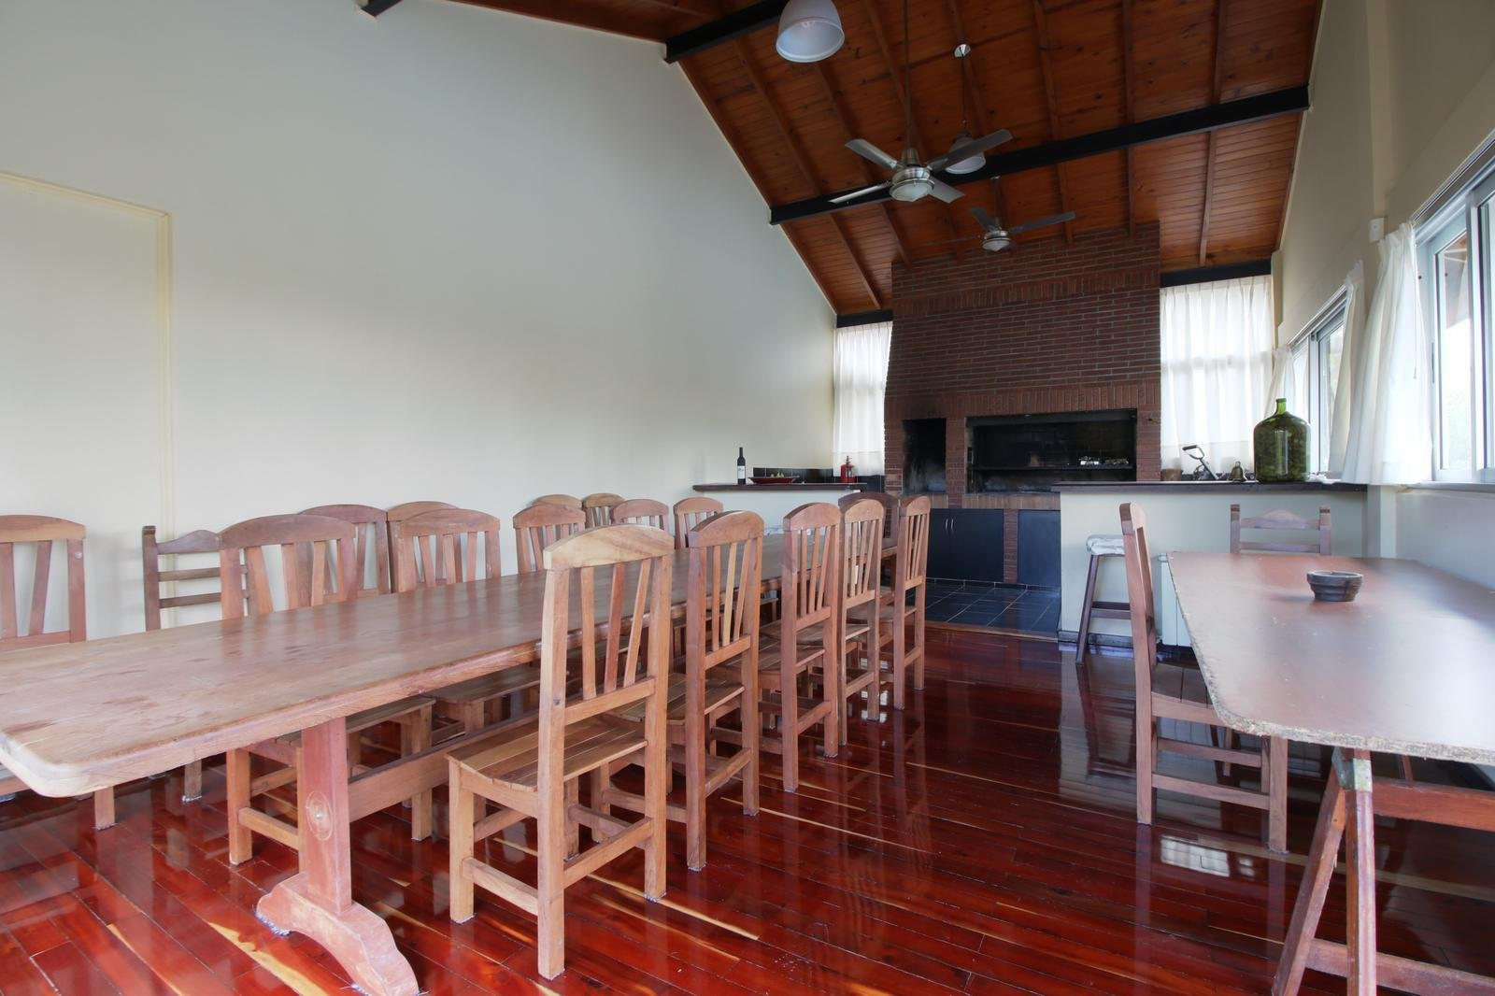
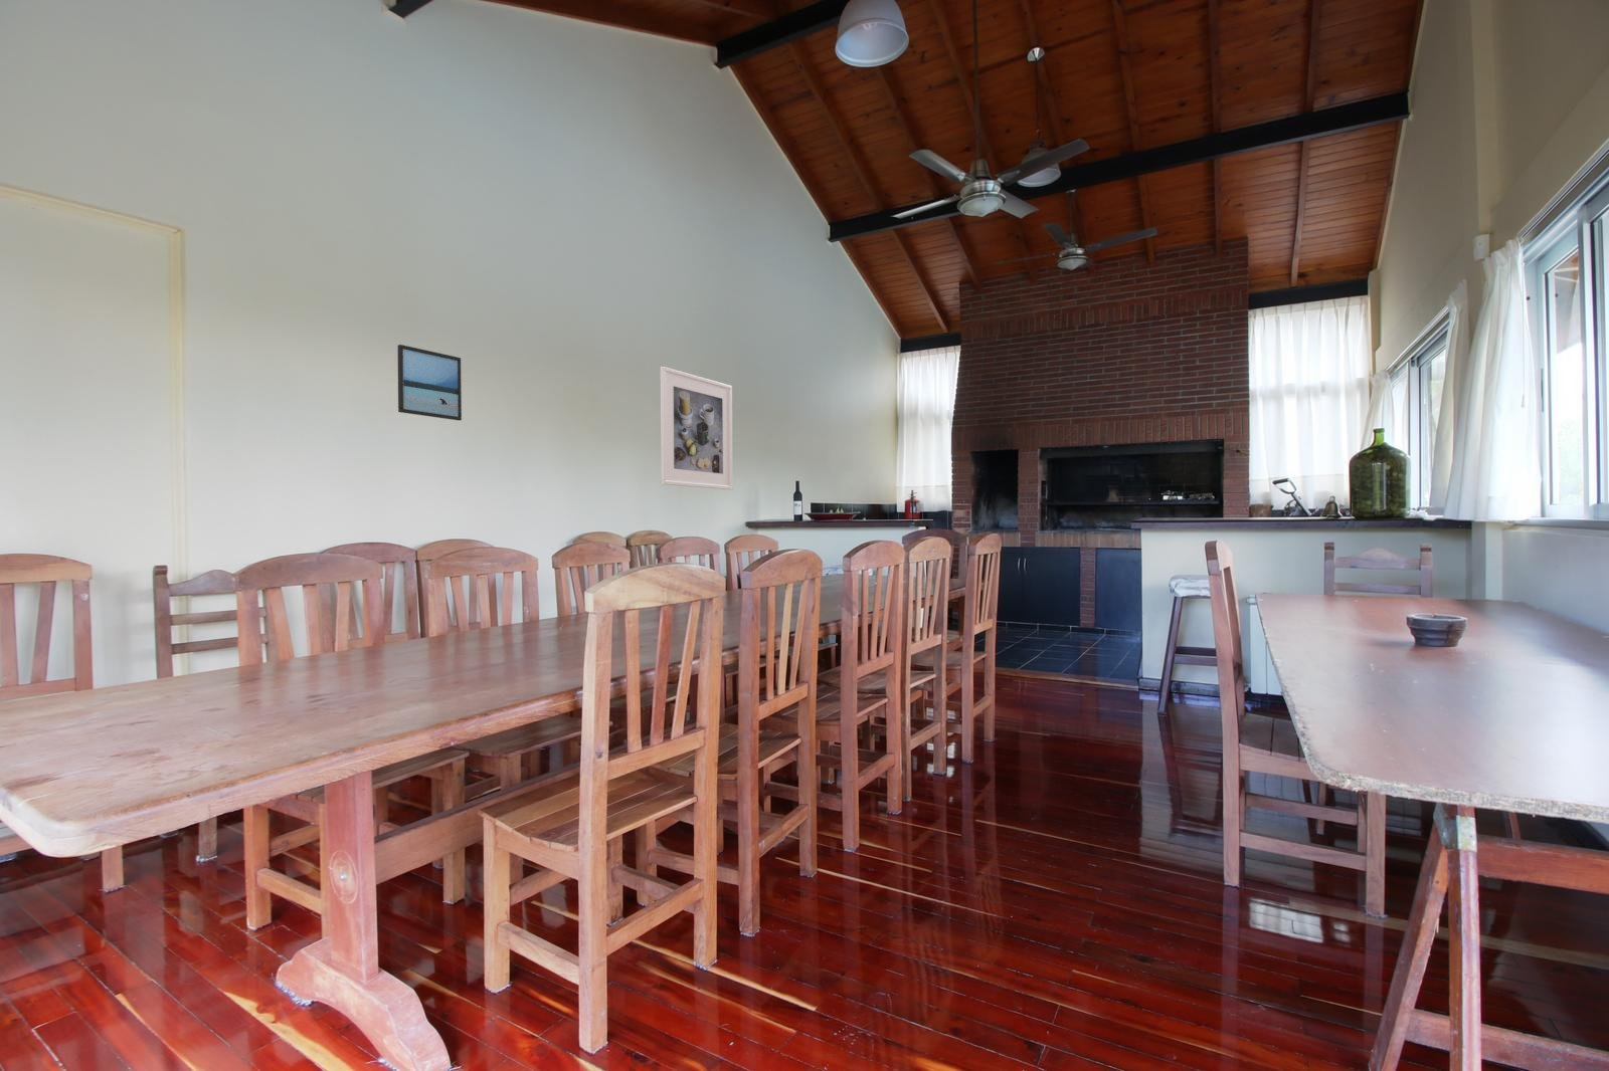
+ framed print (431, 384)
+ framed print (697, 432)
